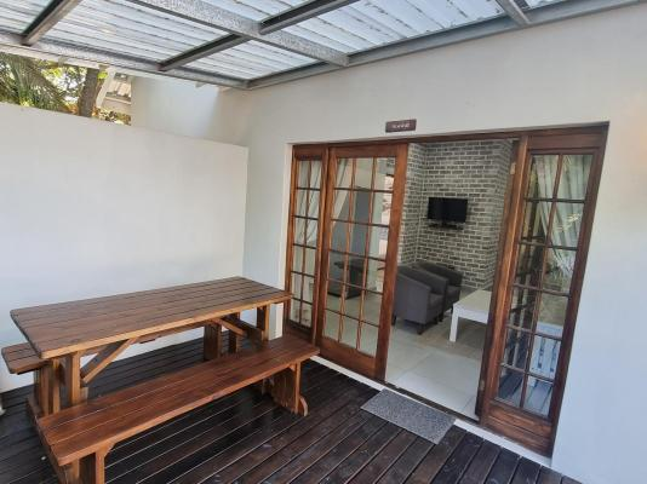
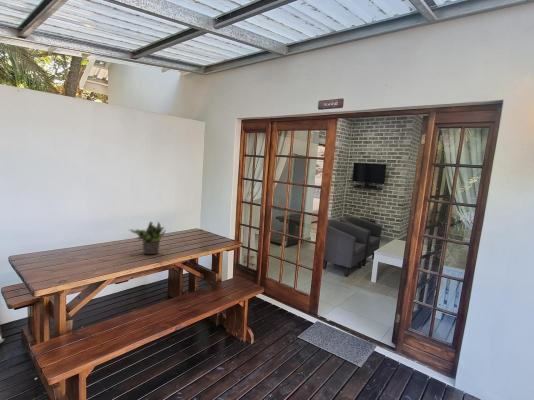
+ potted plant (146, 236)
